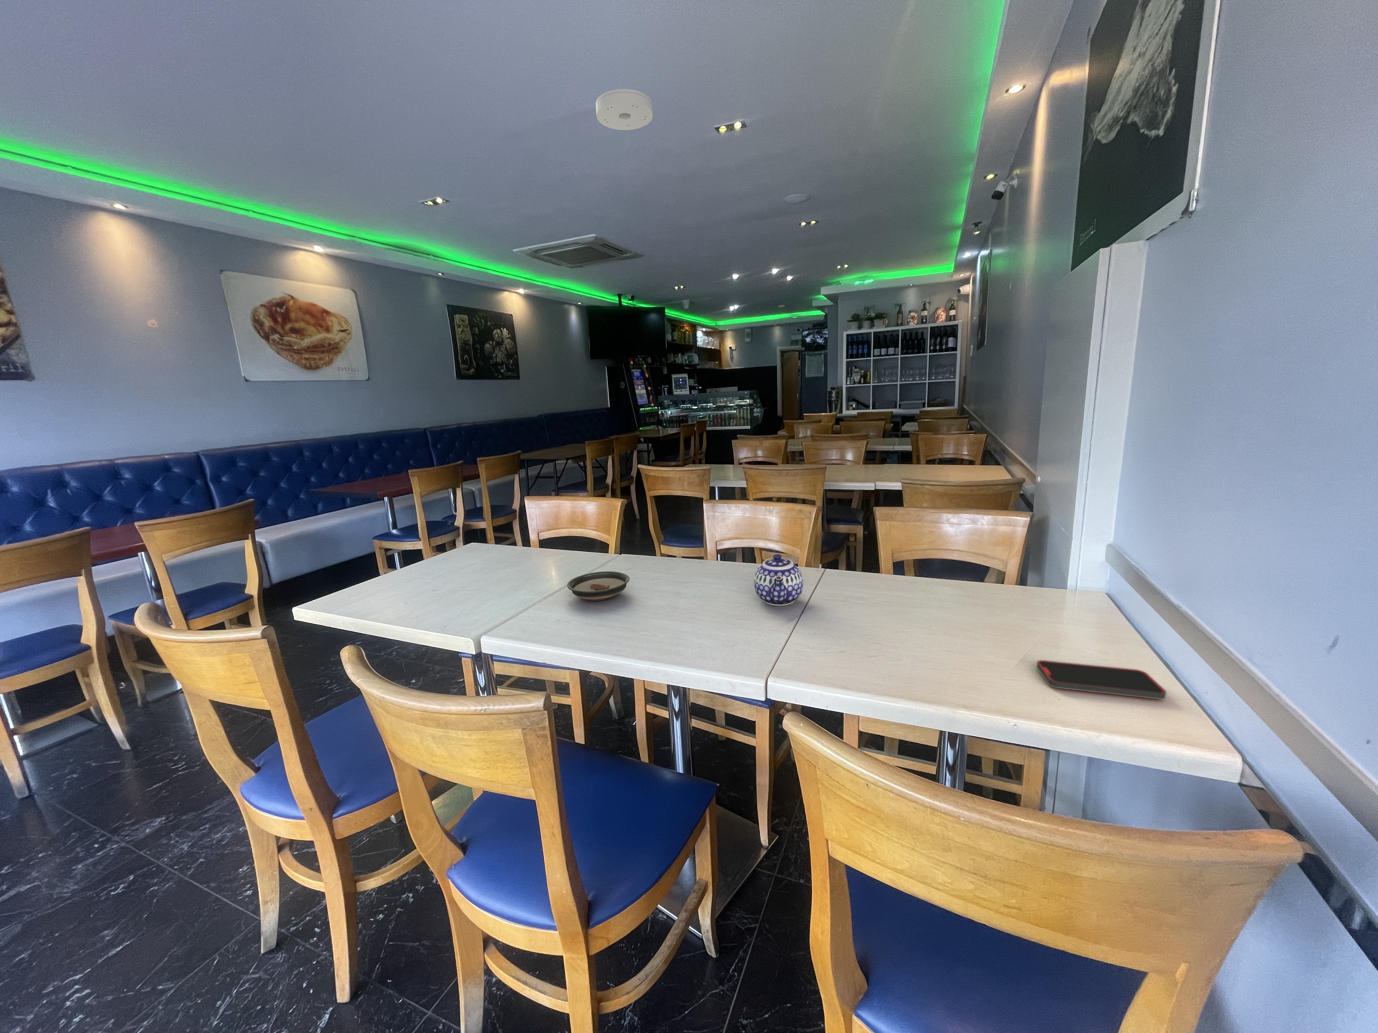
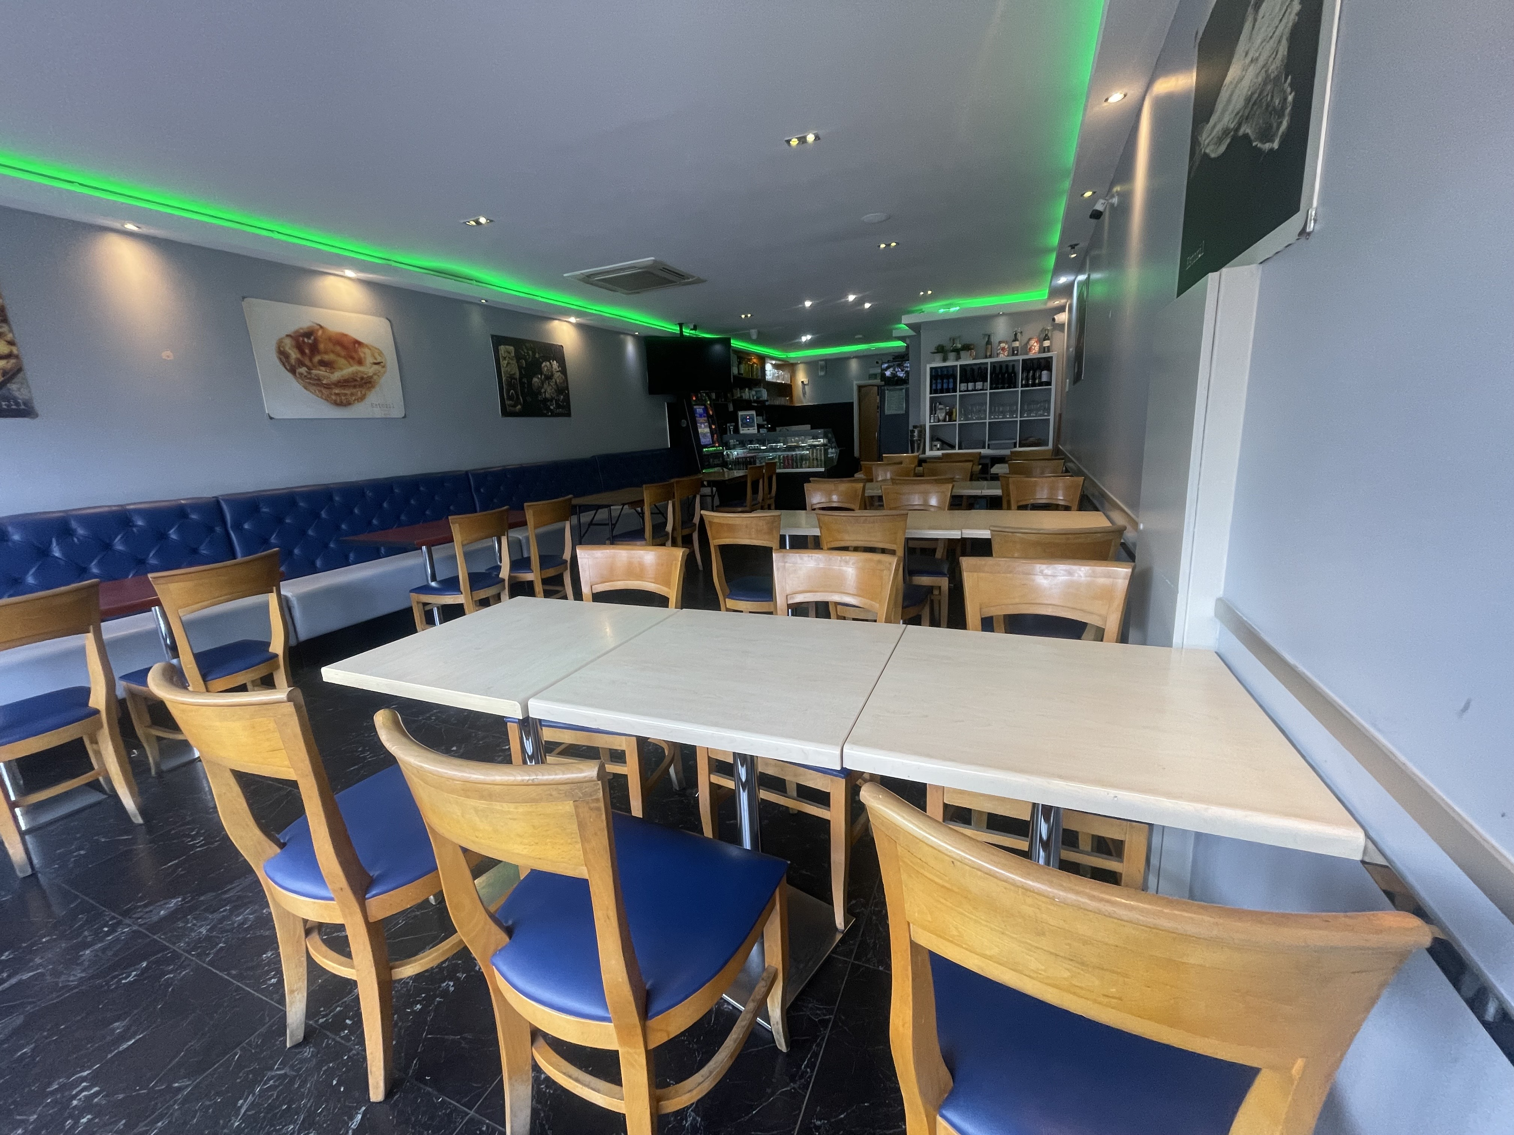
- saucer (599, 588)
- smartphone (1097, 678)
- teapot (778, 577)
- smoke detector (624, 111)
